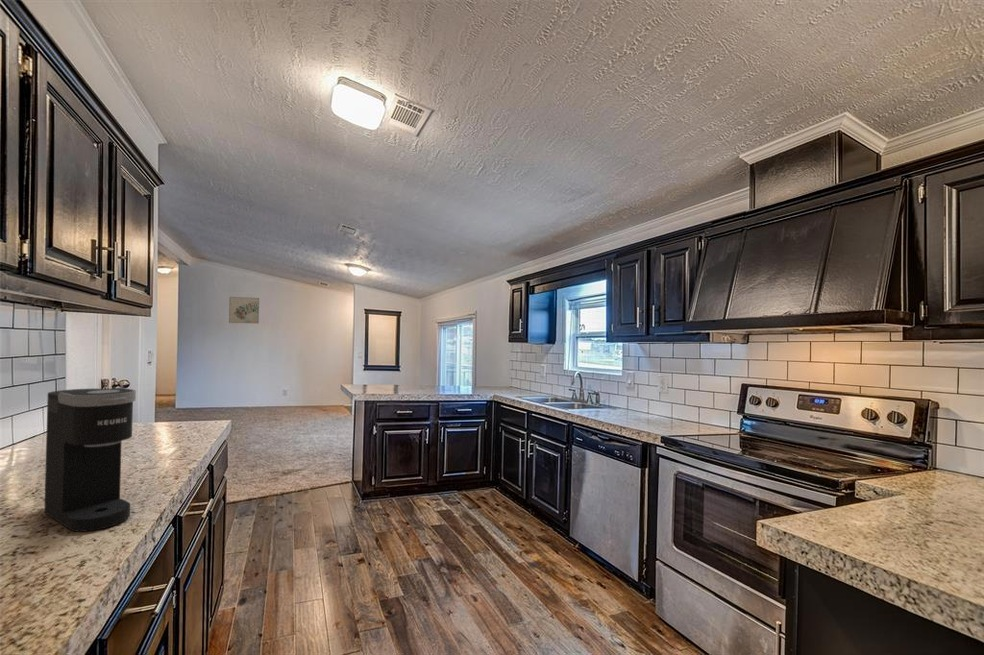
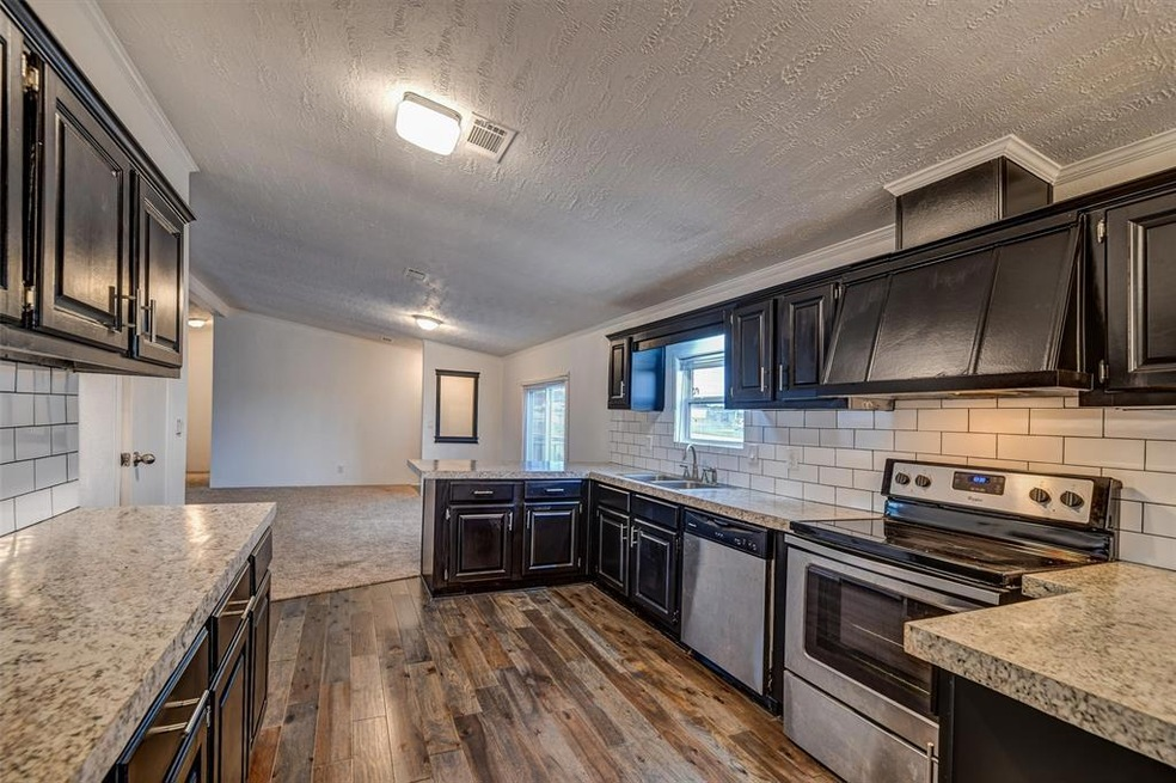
- wall art (244, 310)
- coffee maker (89, 451)
